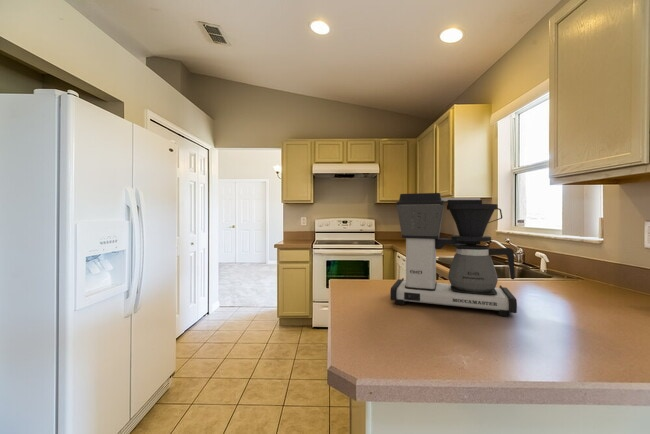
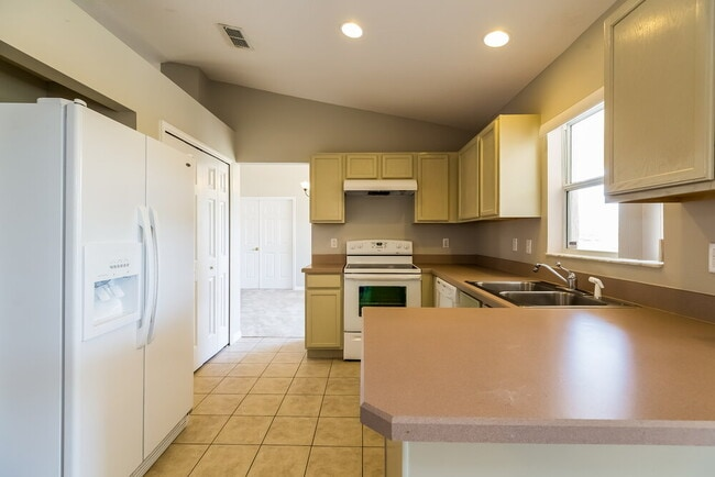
- coffee maker (453, 245)
